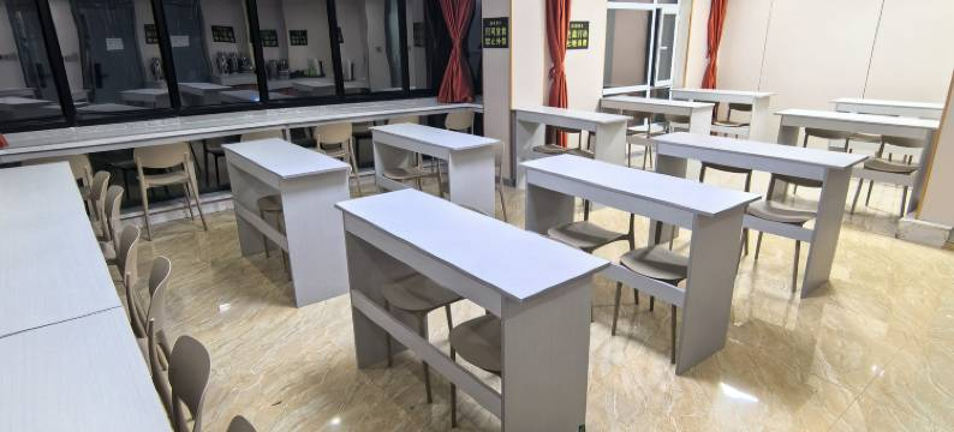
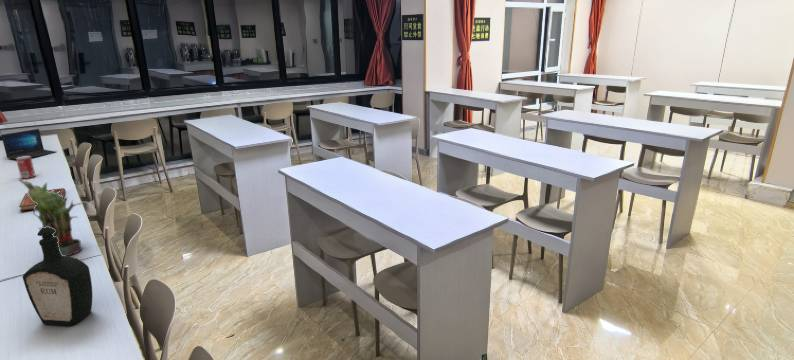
+ potted plant (52, 215)
+ beverage can (25, 167)
+ diary (48, 191)
+ laptop (29, 143)
+ bottle (56, 274)
